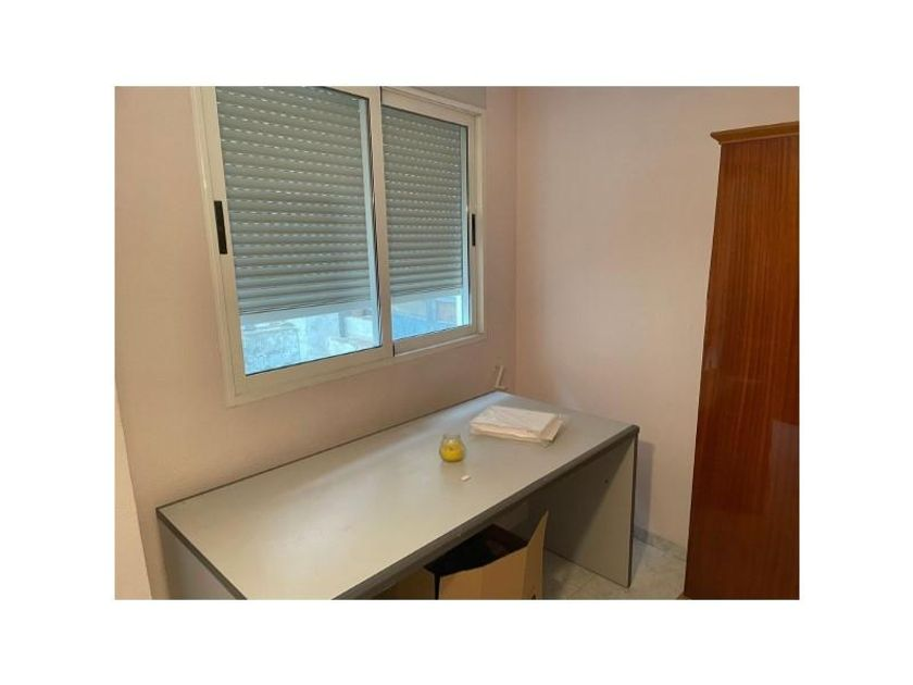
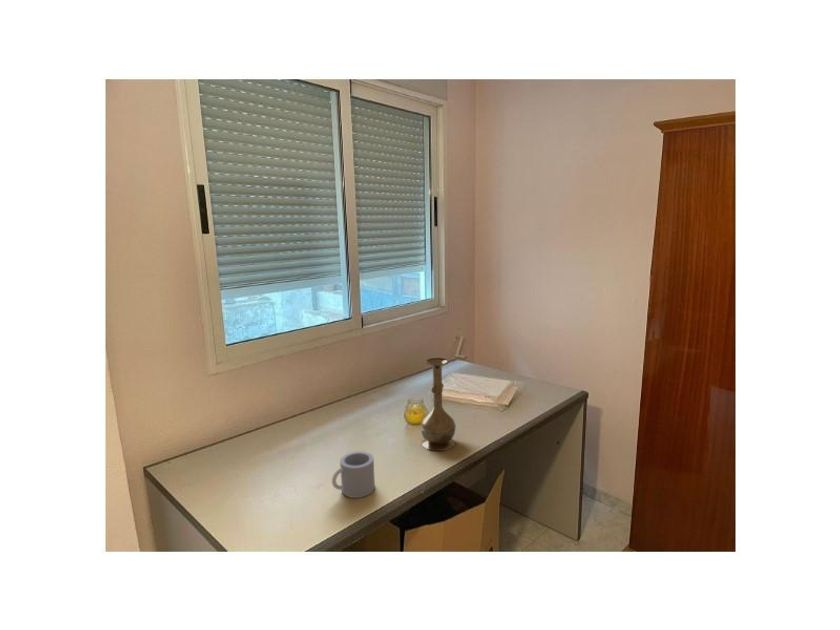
+ mug (352, 475)
+ vase (437, 402)
